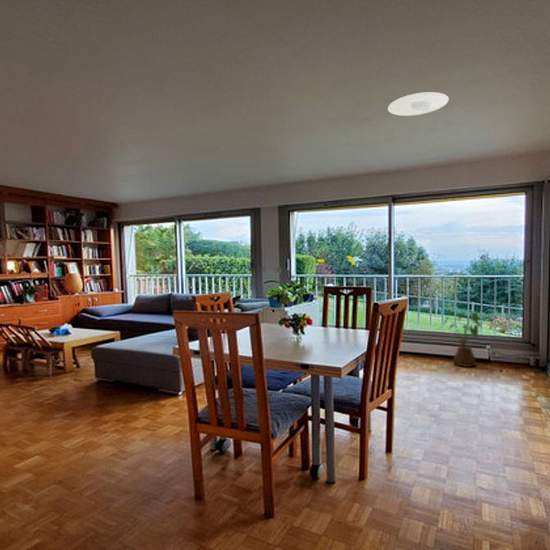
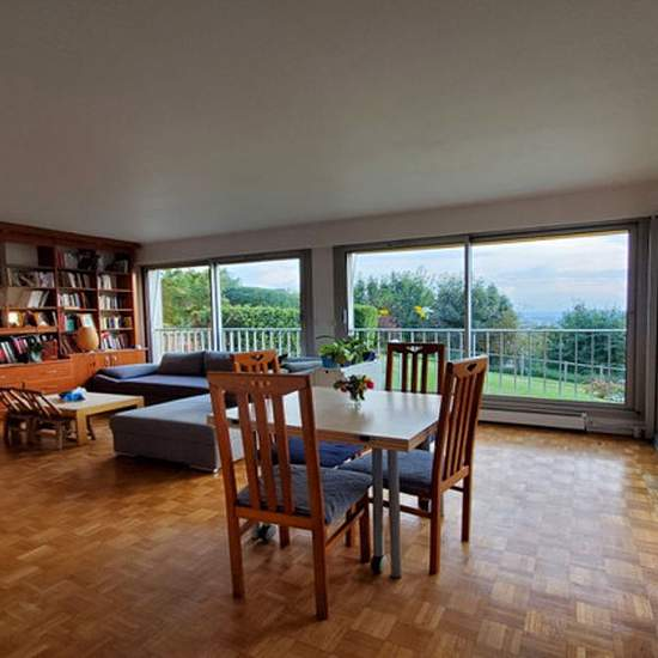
- house plant (467, 339)
- recessed light (417, 101)
